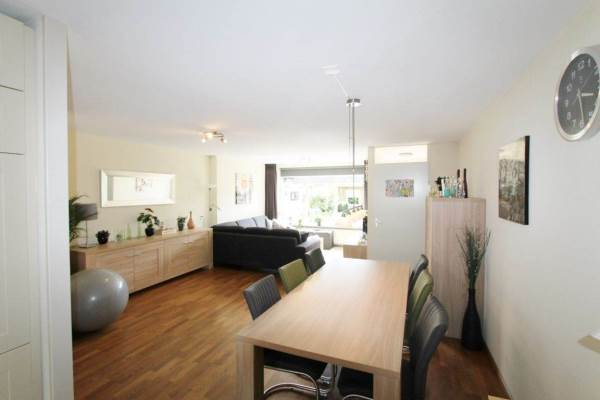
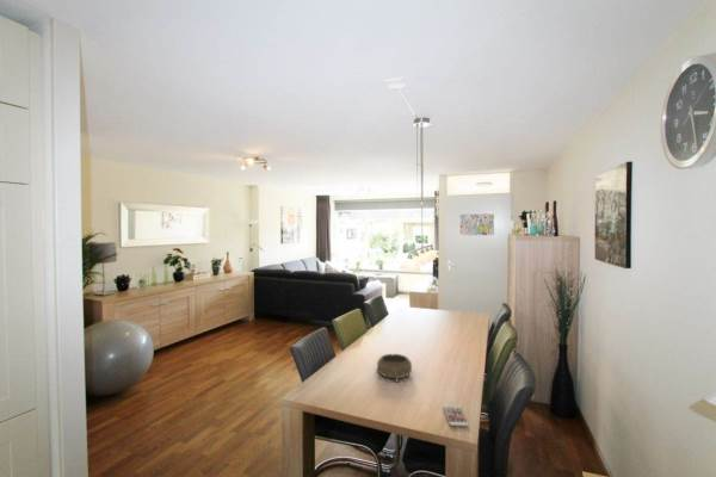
+ decorative bowl (393, 365)
+ smartphone (455, 415)
